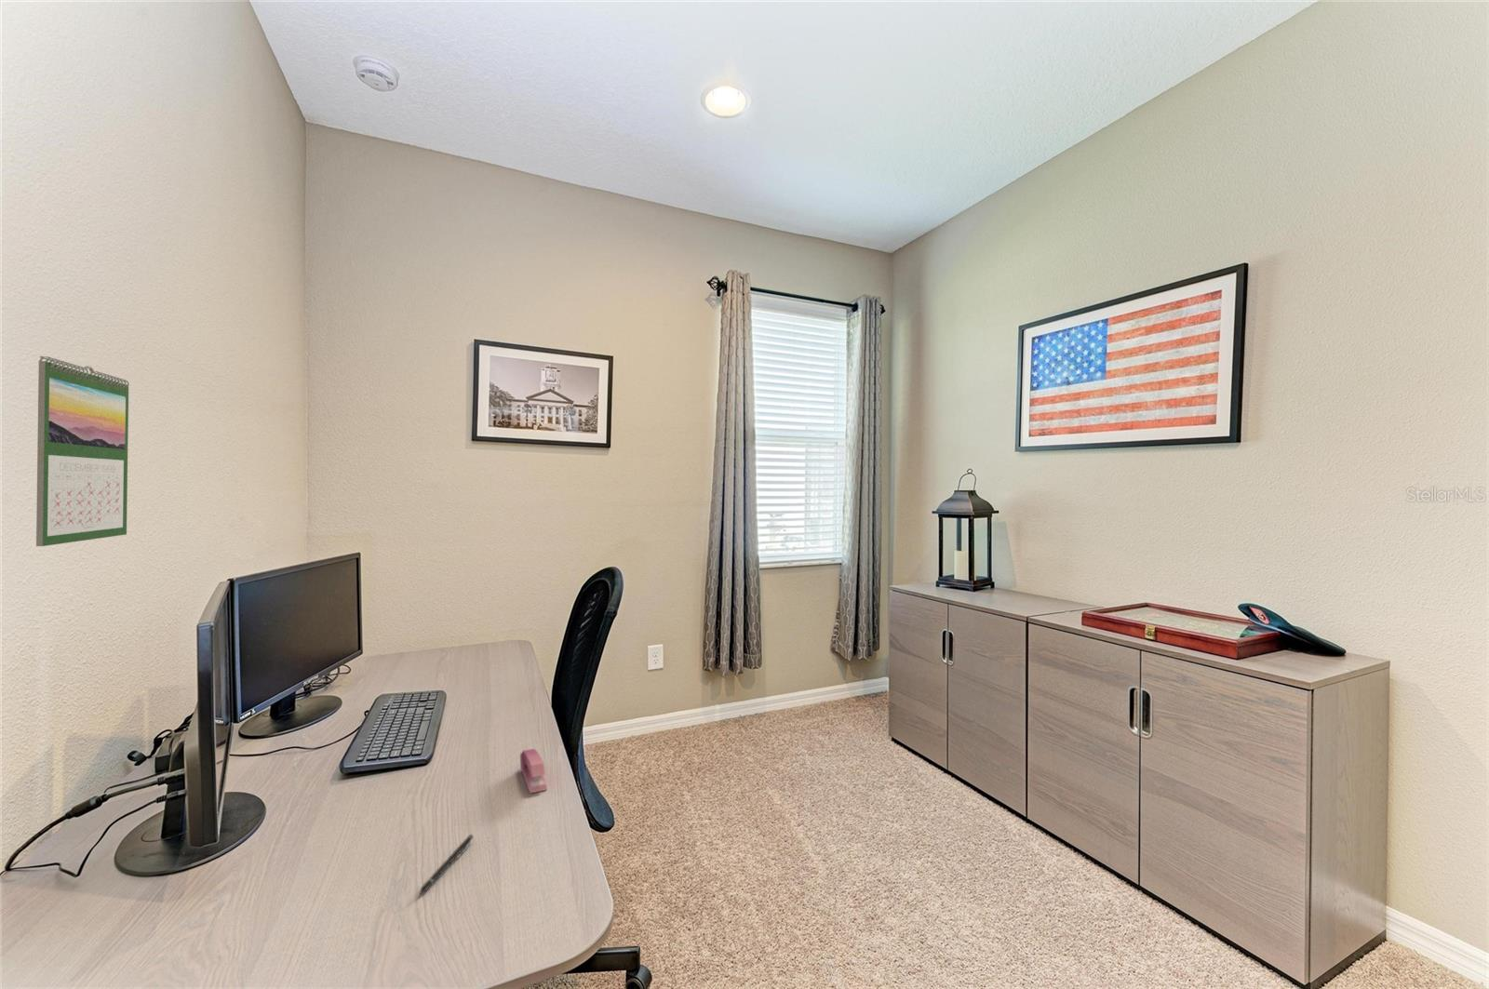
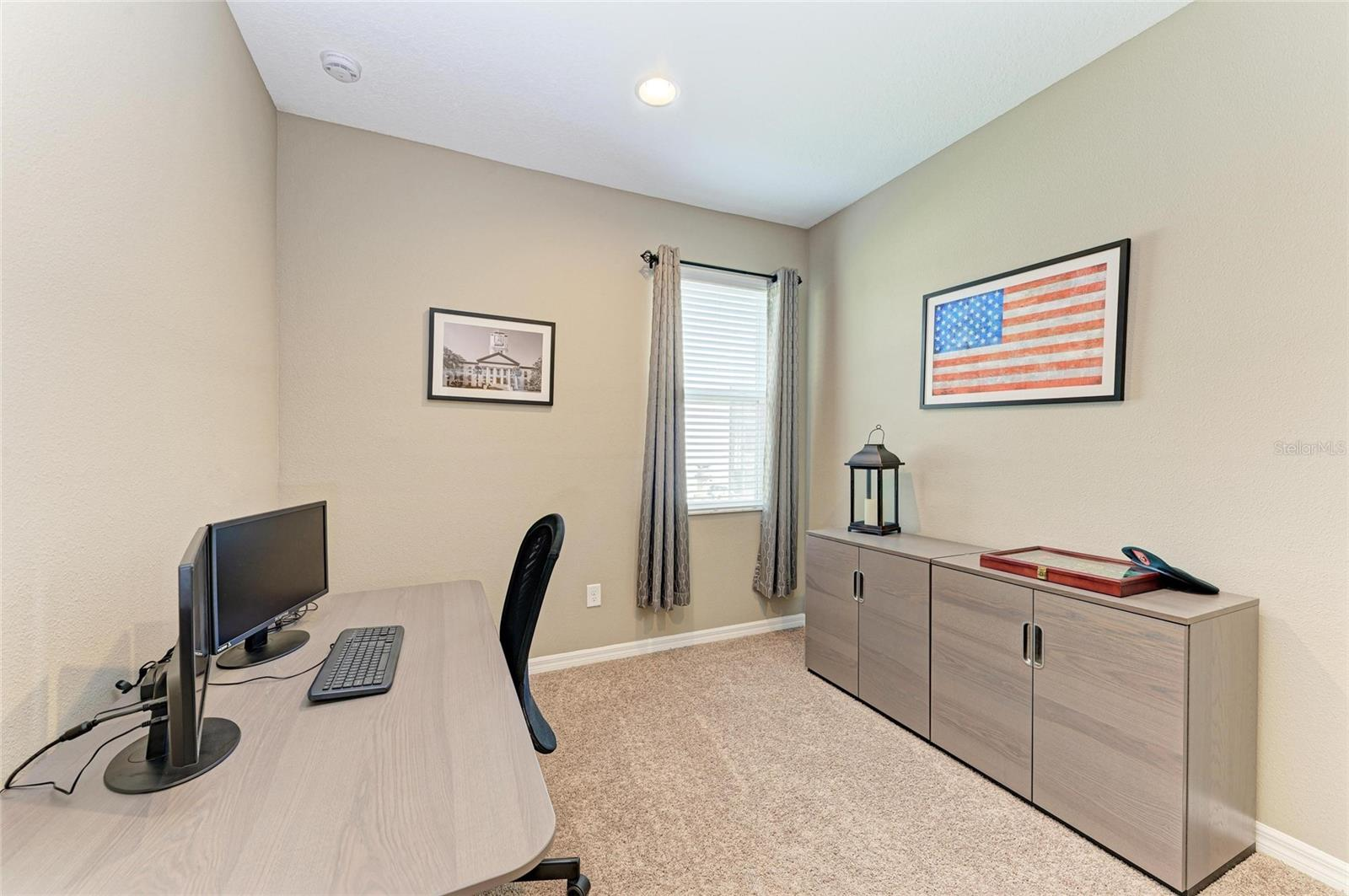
- calendar (87, 453)
- stapler (532, 766)
- pen (447, 862)
